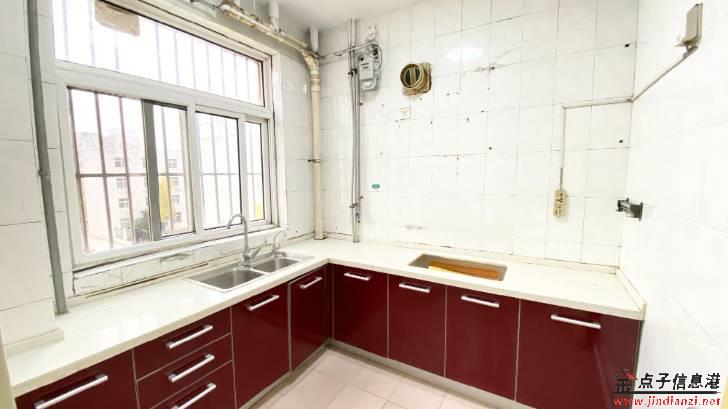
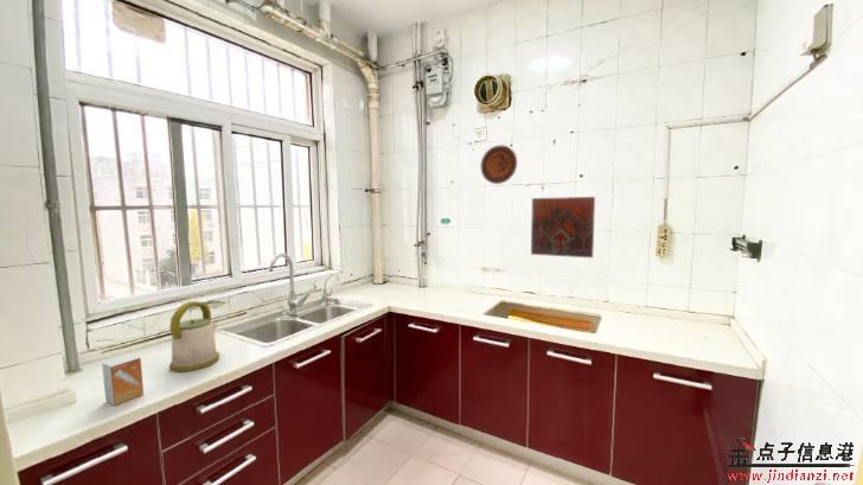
+ decorative plate (498, 164)
+ kettle (196, 331)
+ small box (123, 378)
+ decorative tile (561, 226)
